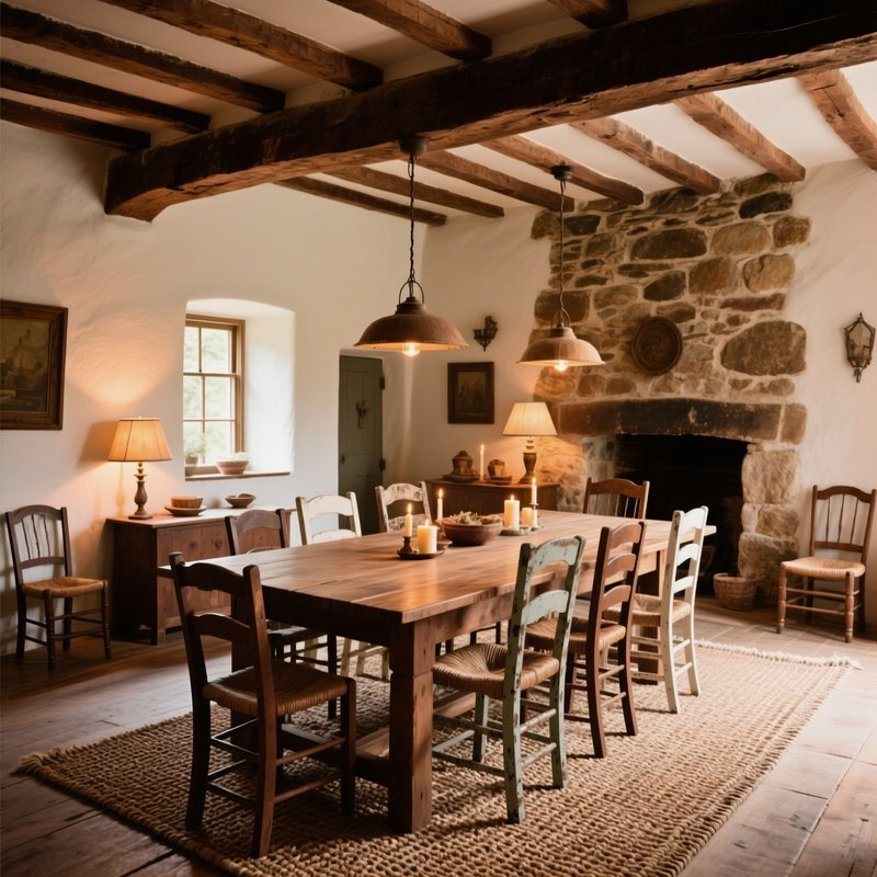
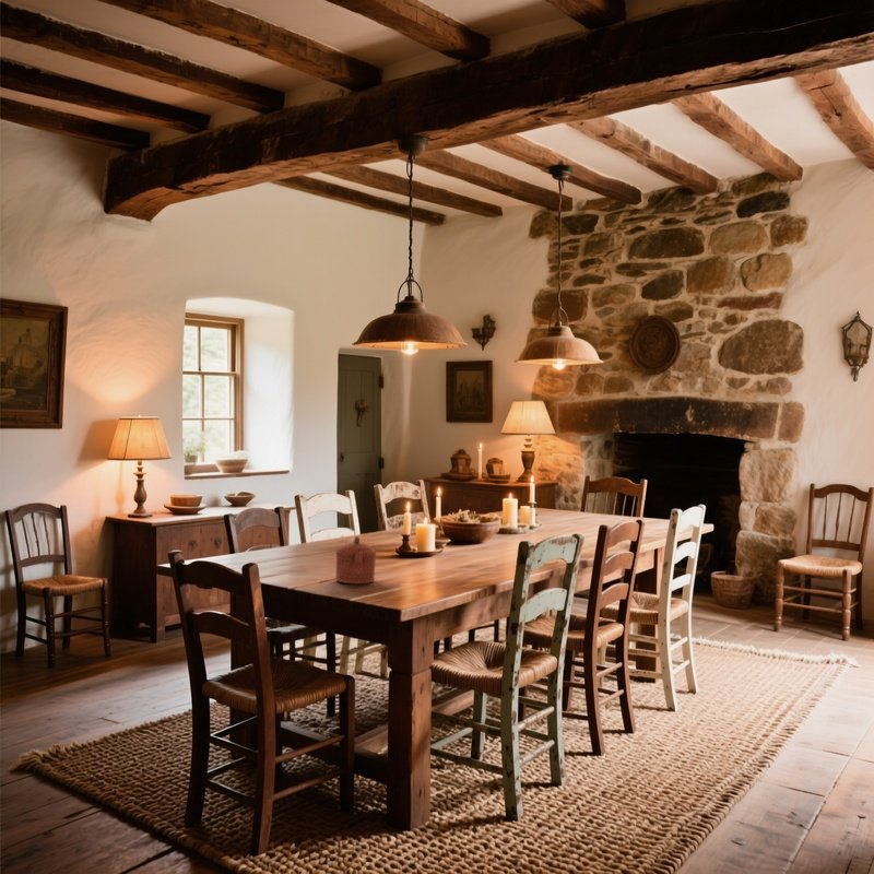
+ teapot (355, 558)
